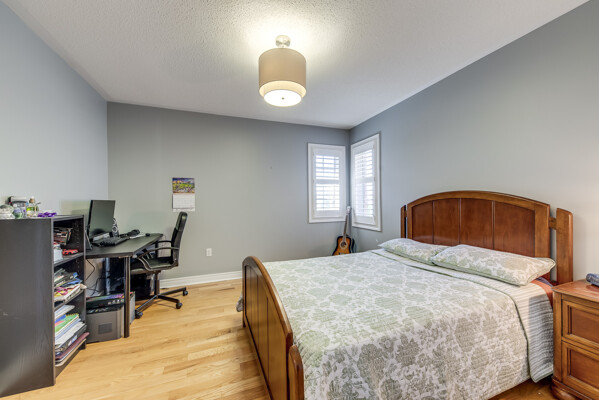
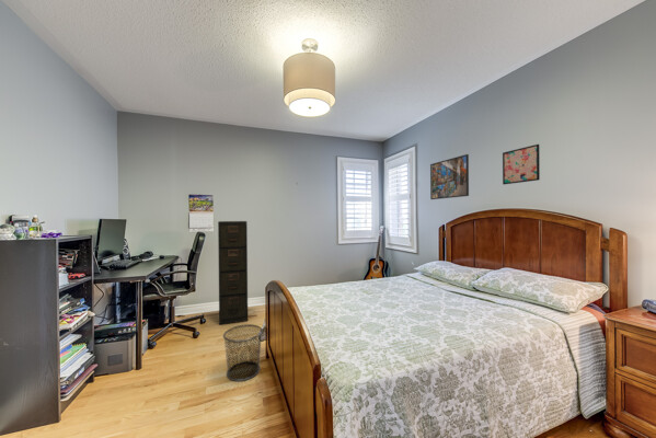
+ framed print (448, 178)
+ filing cabinet (233, 268)
+ wall art (519, 165)
+ waste bin (243, 351)
